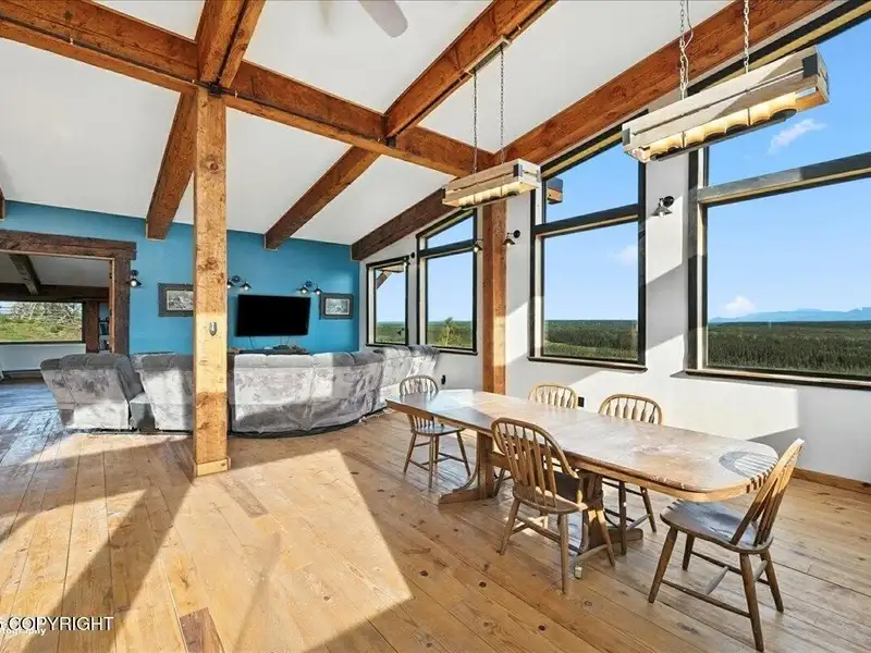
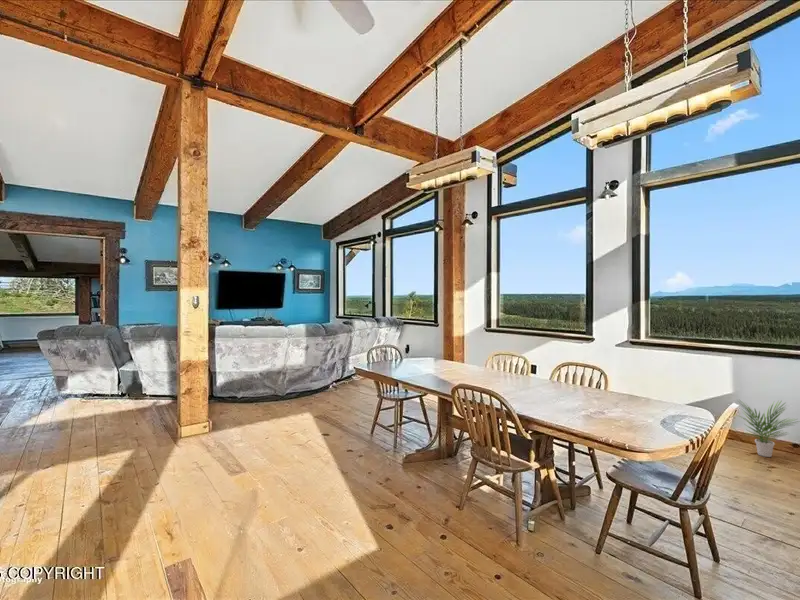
+ potted plant (763, 427)
